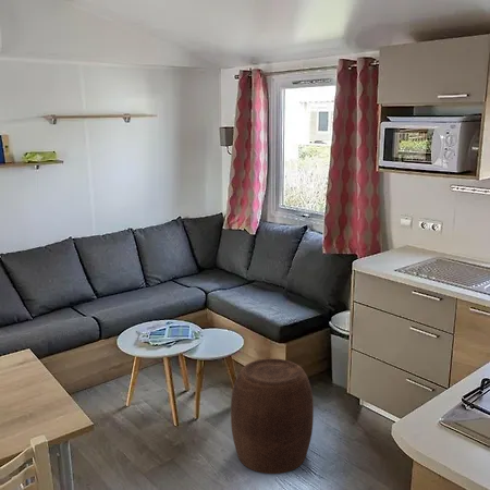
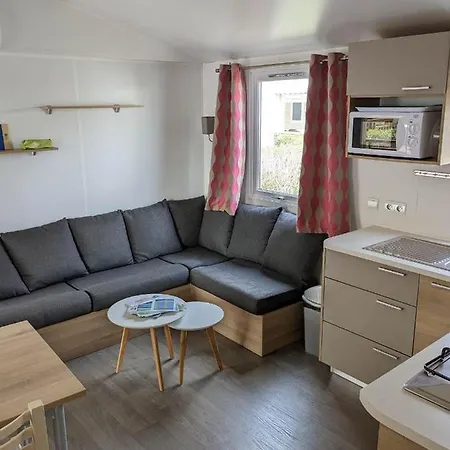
- stool (271, 412)
